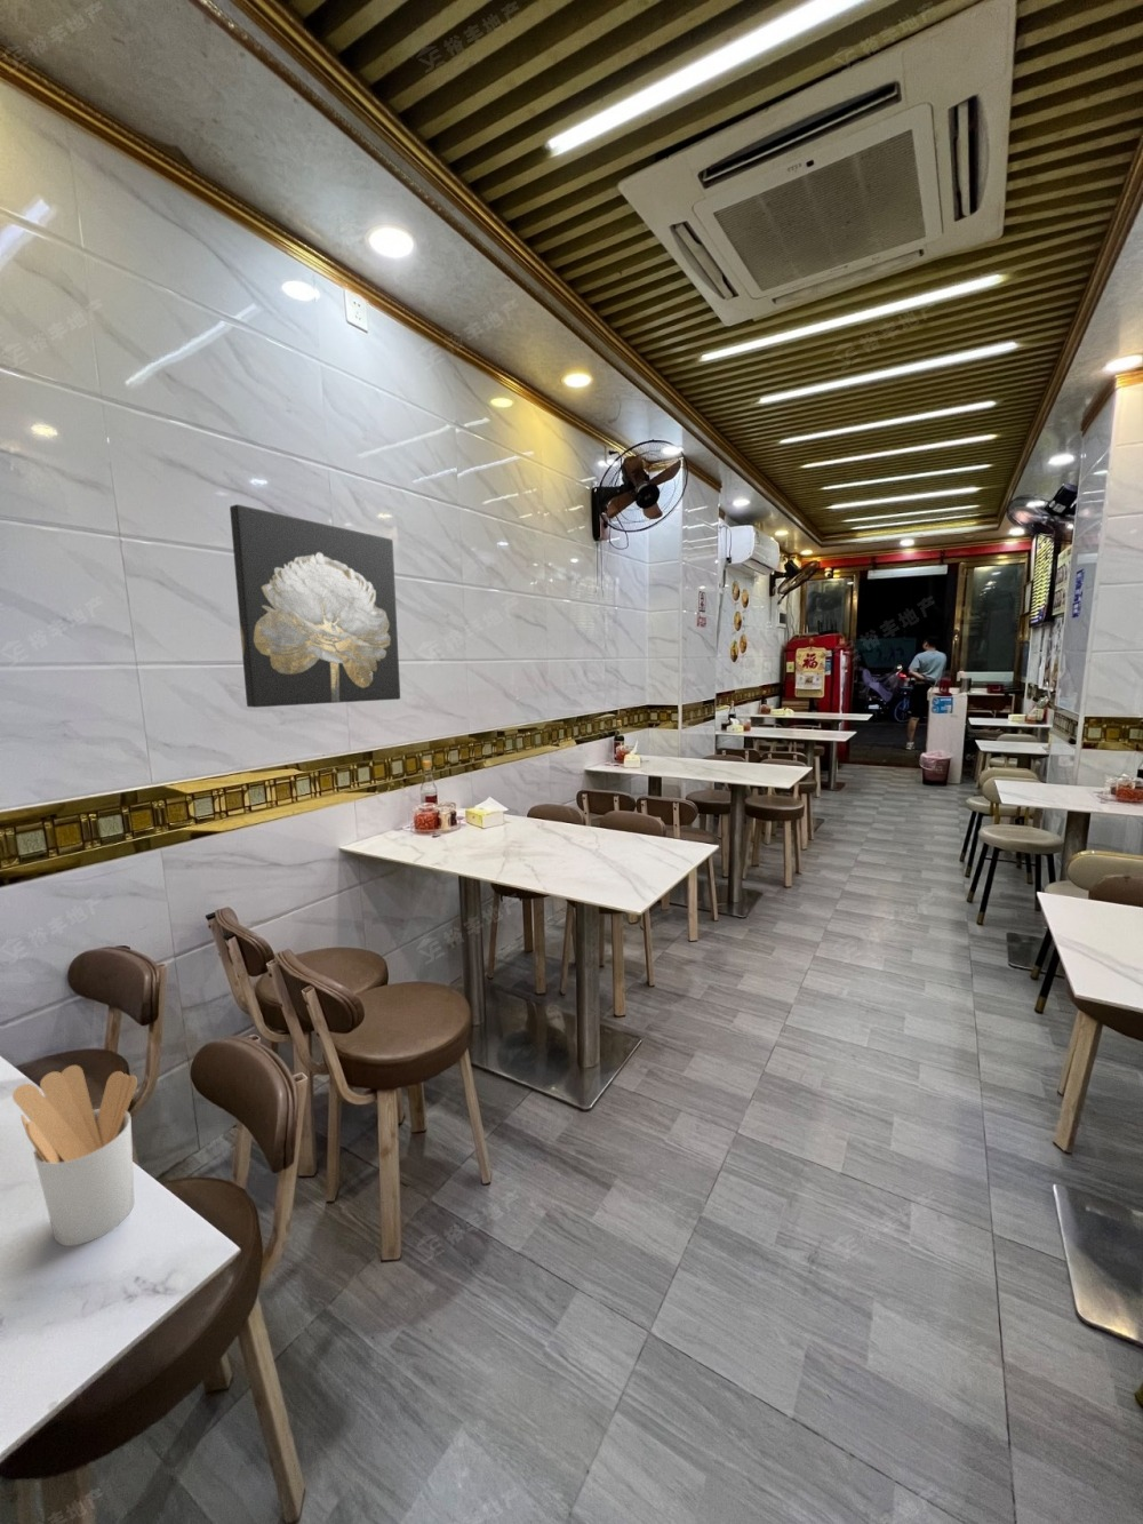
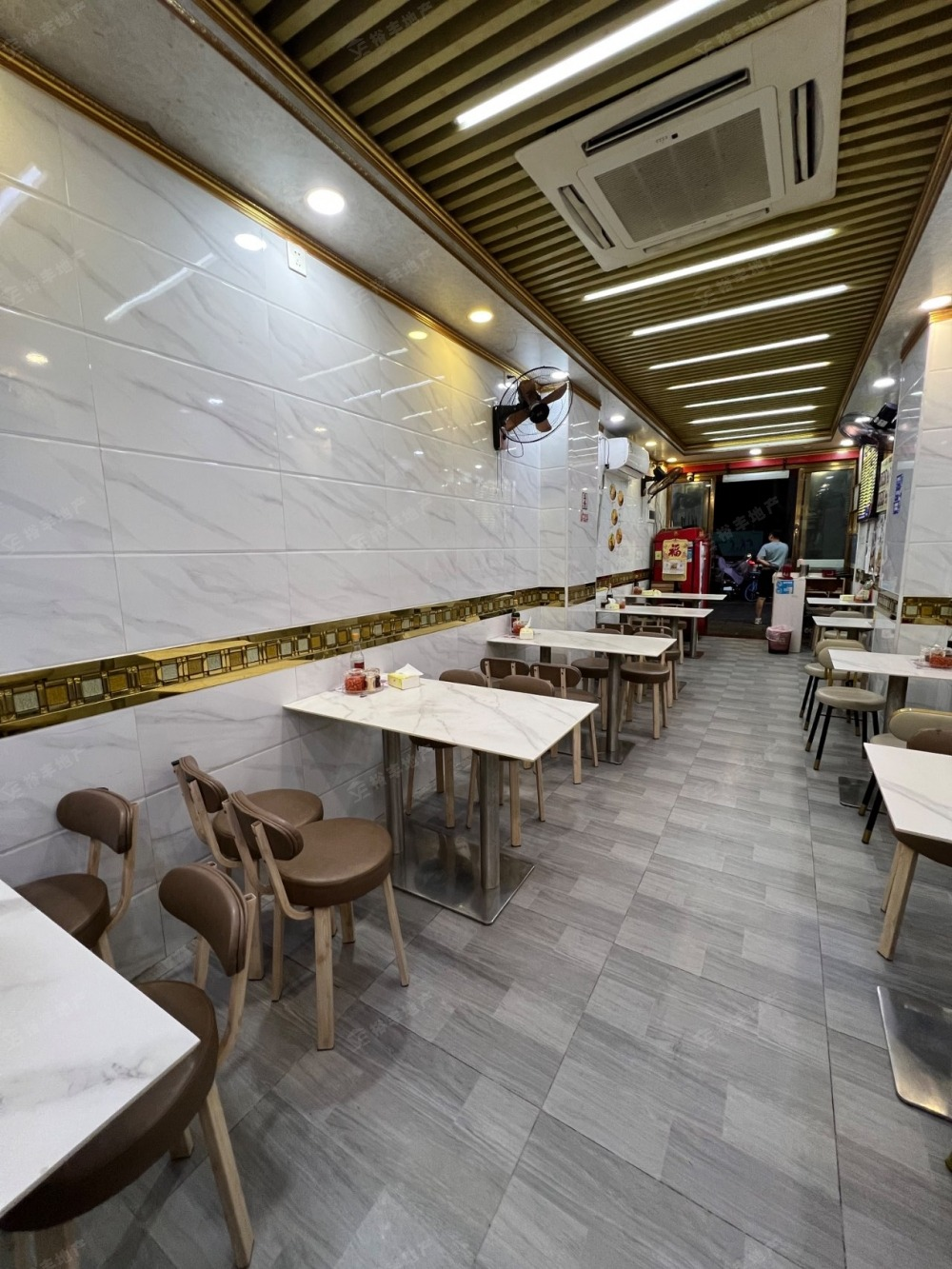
- utensil holder (76, 1148)
- wall art (325, 615)
